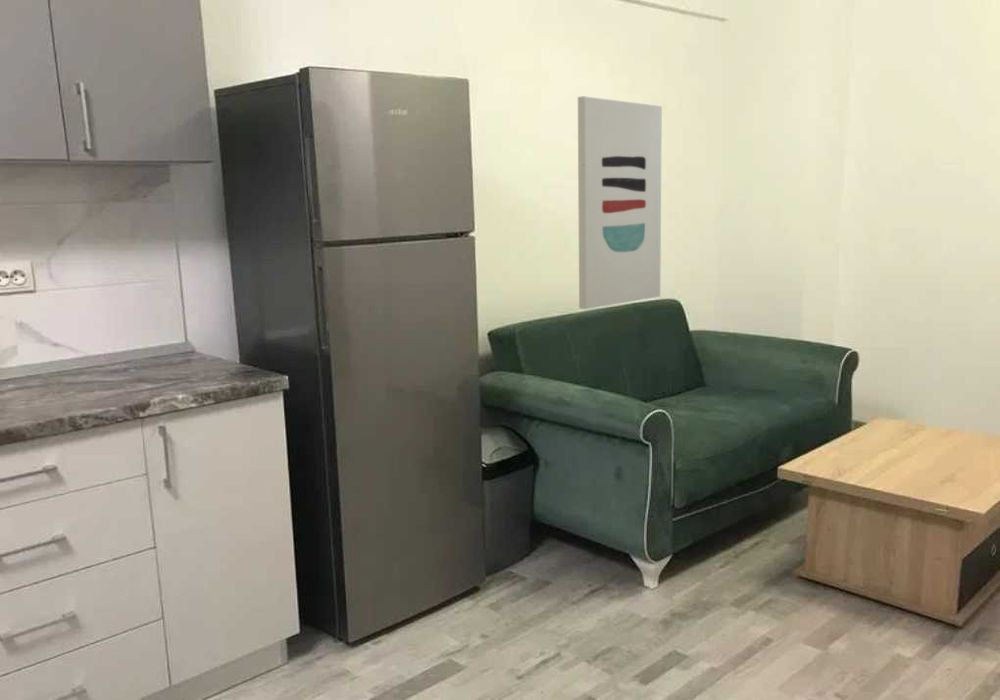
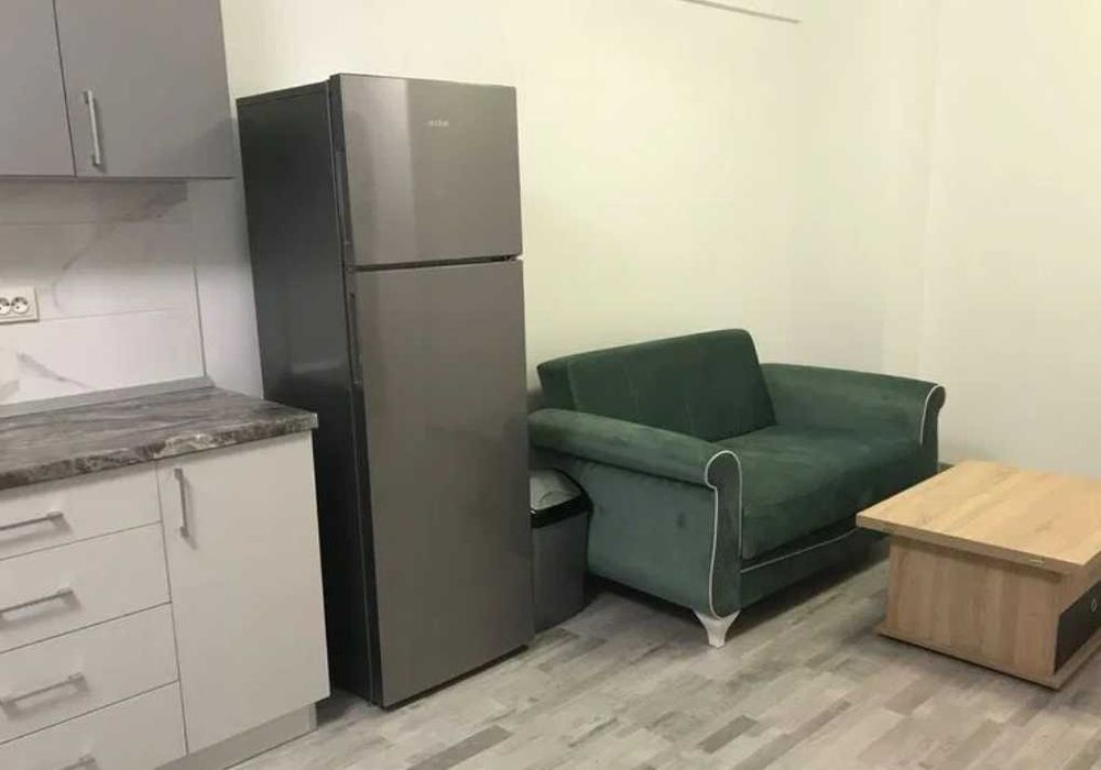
- wall art (622, 203)
